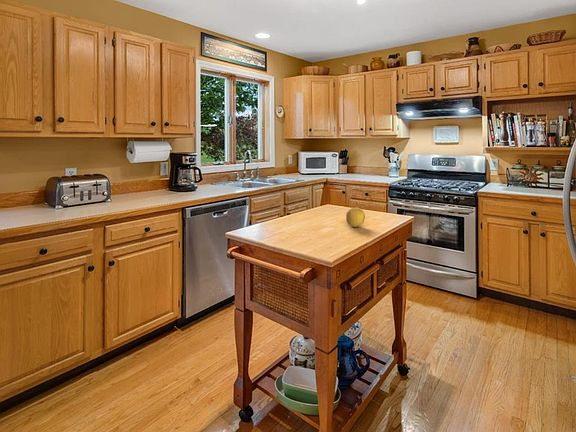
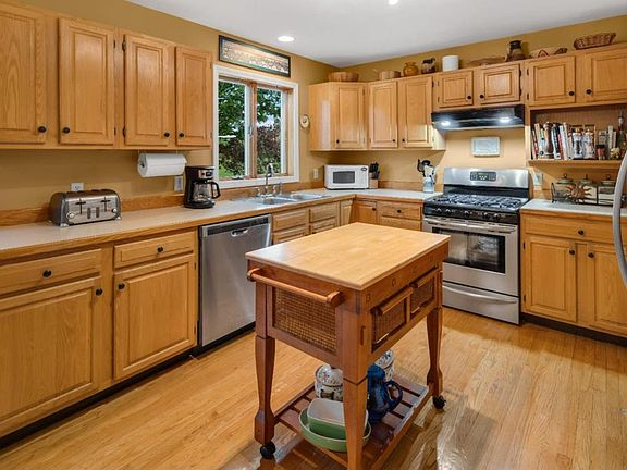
- fruit (355, 217)
